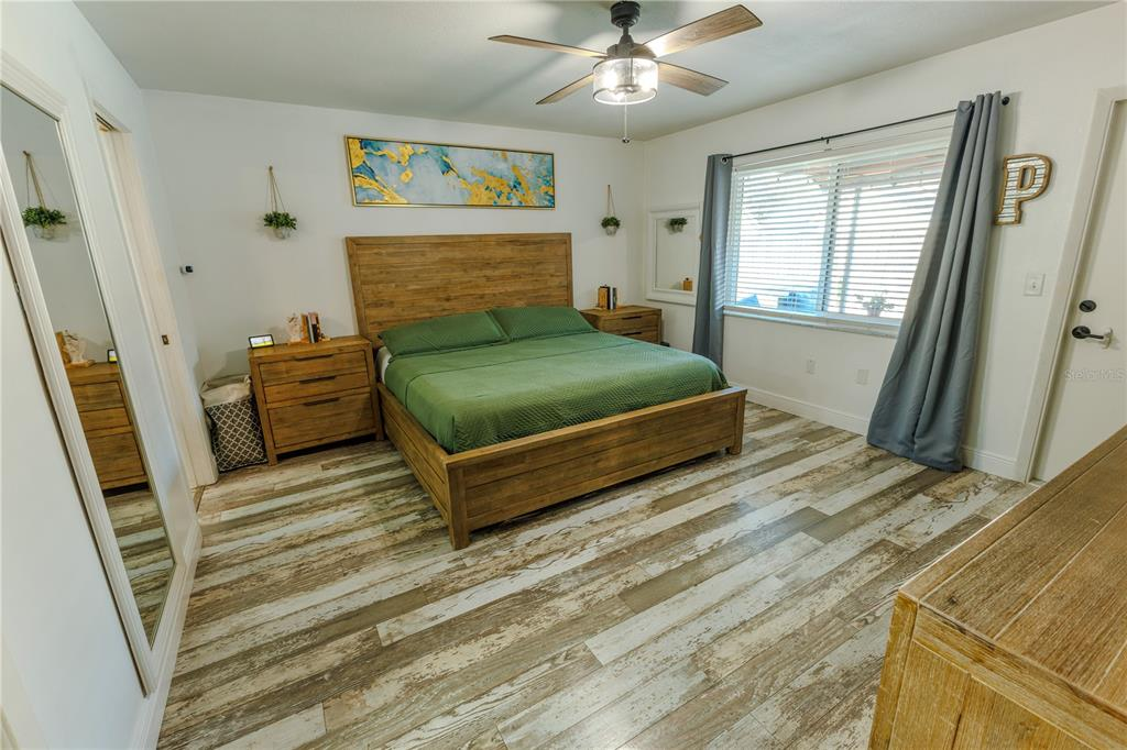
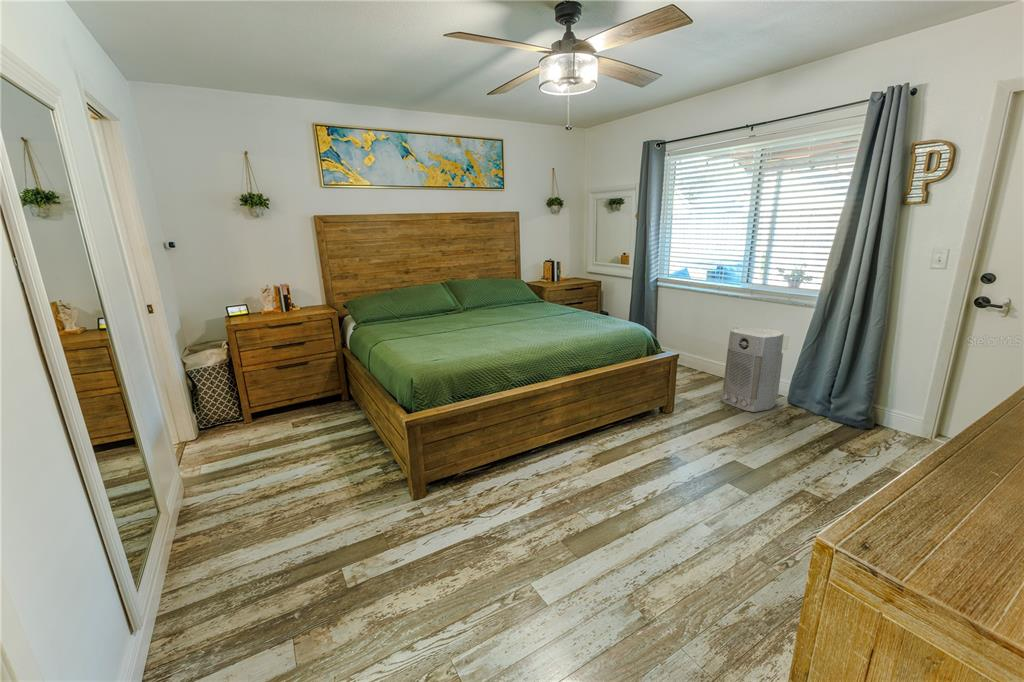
+ air purifier (753, 367)
